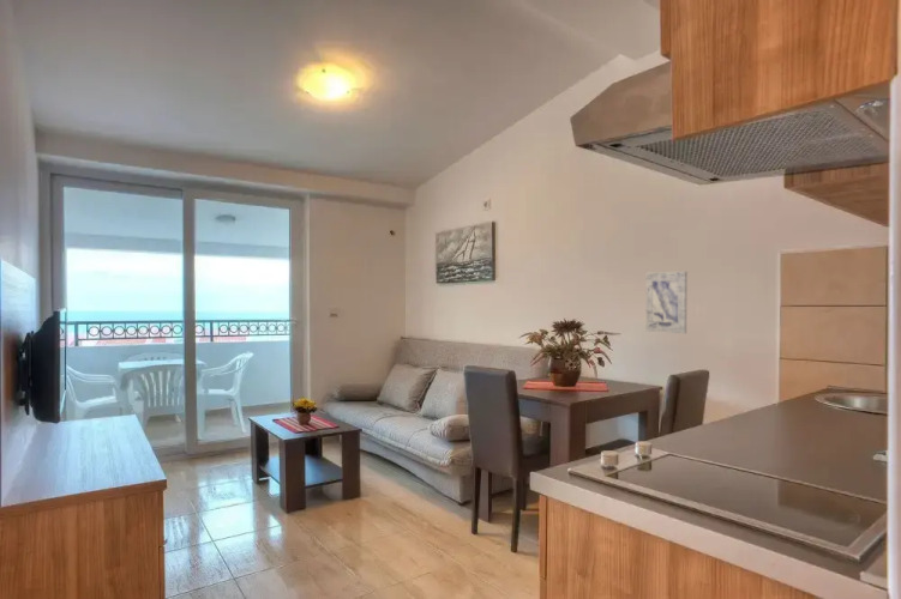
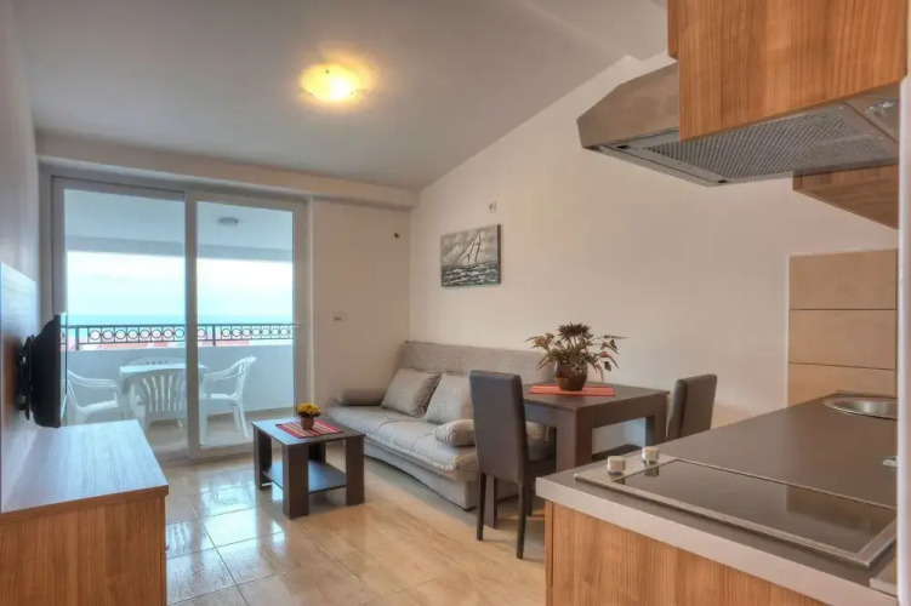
- wall art (666, 302)
